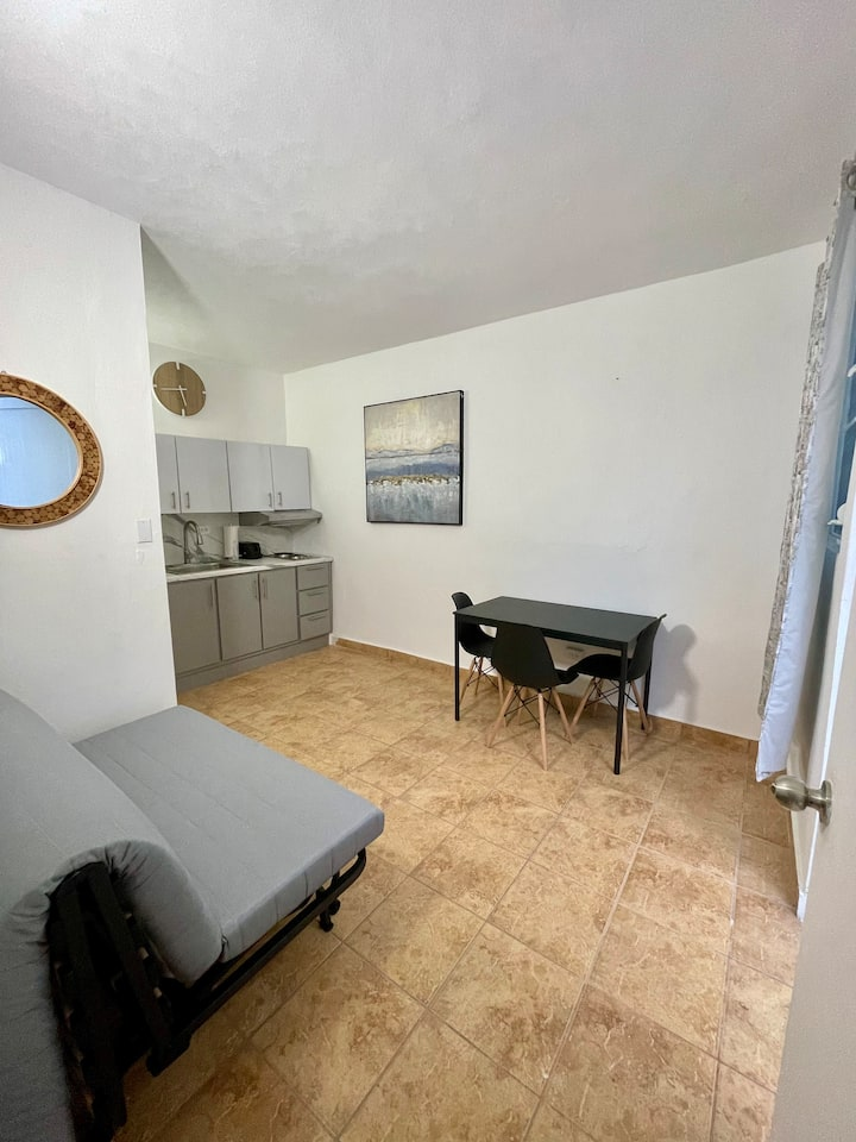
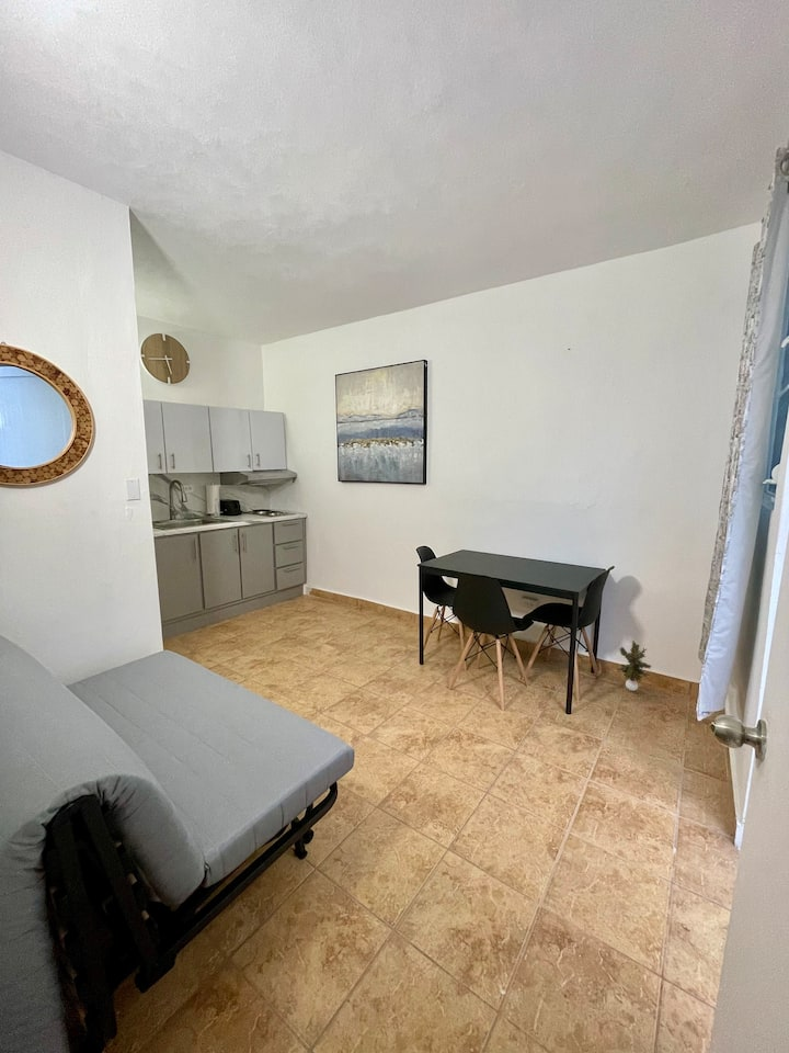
+ potted plant (632, 666)
